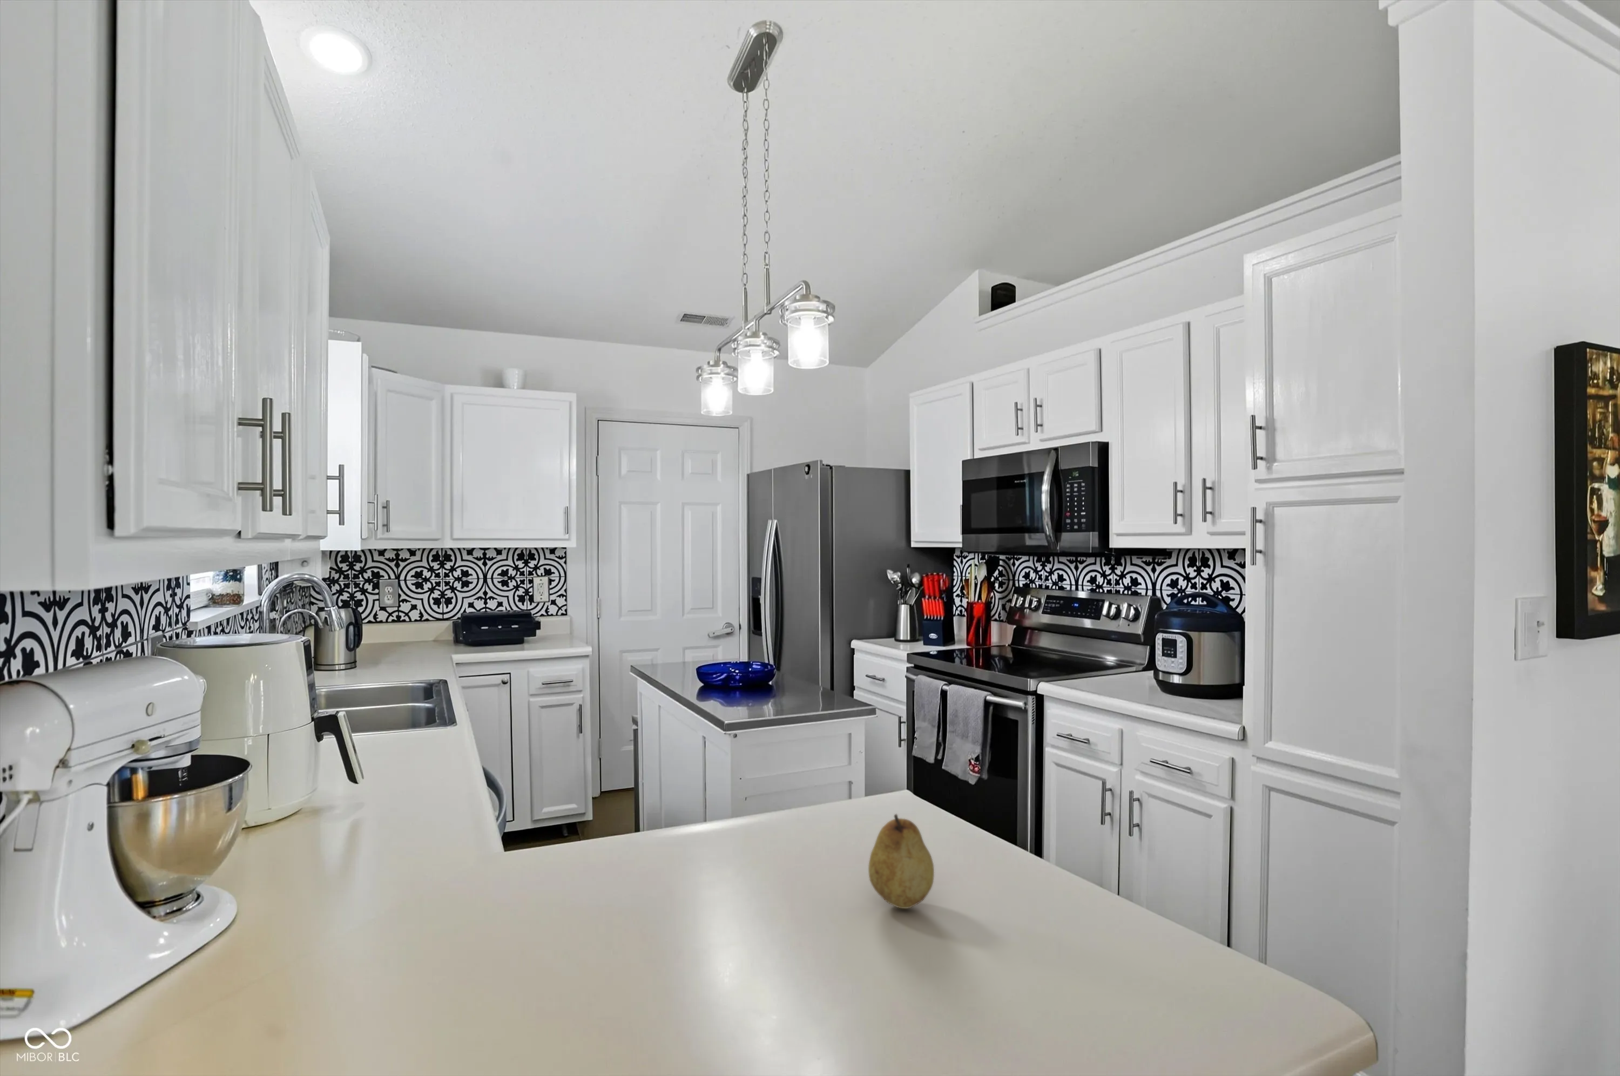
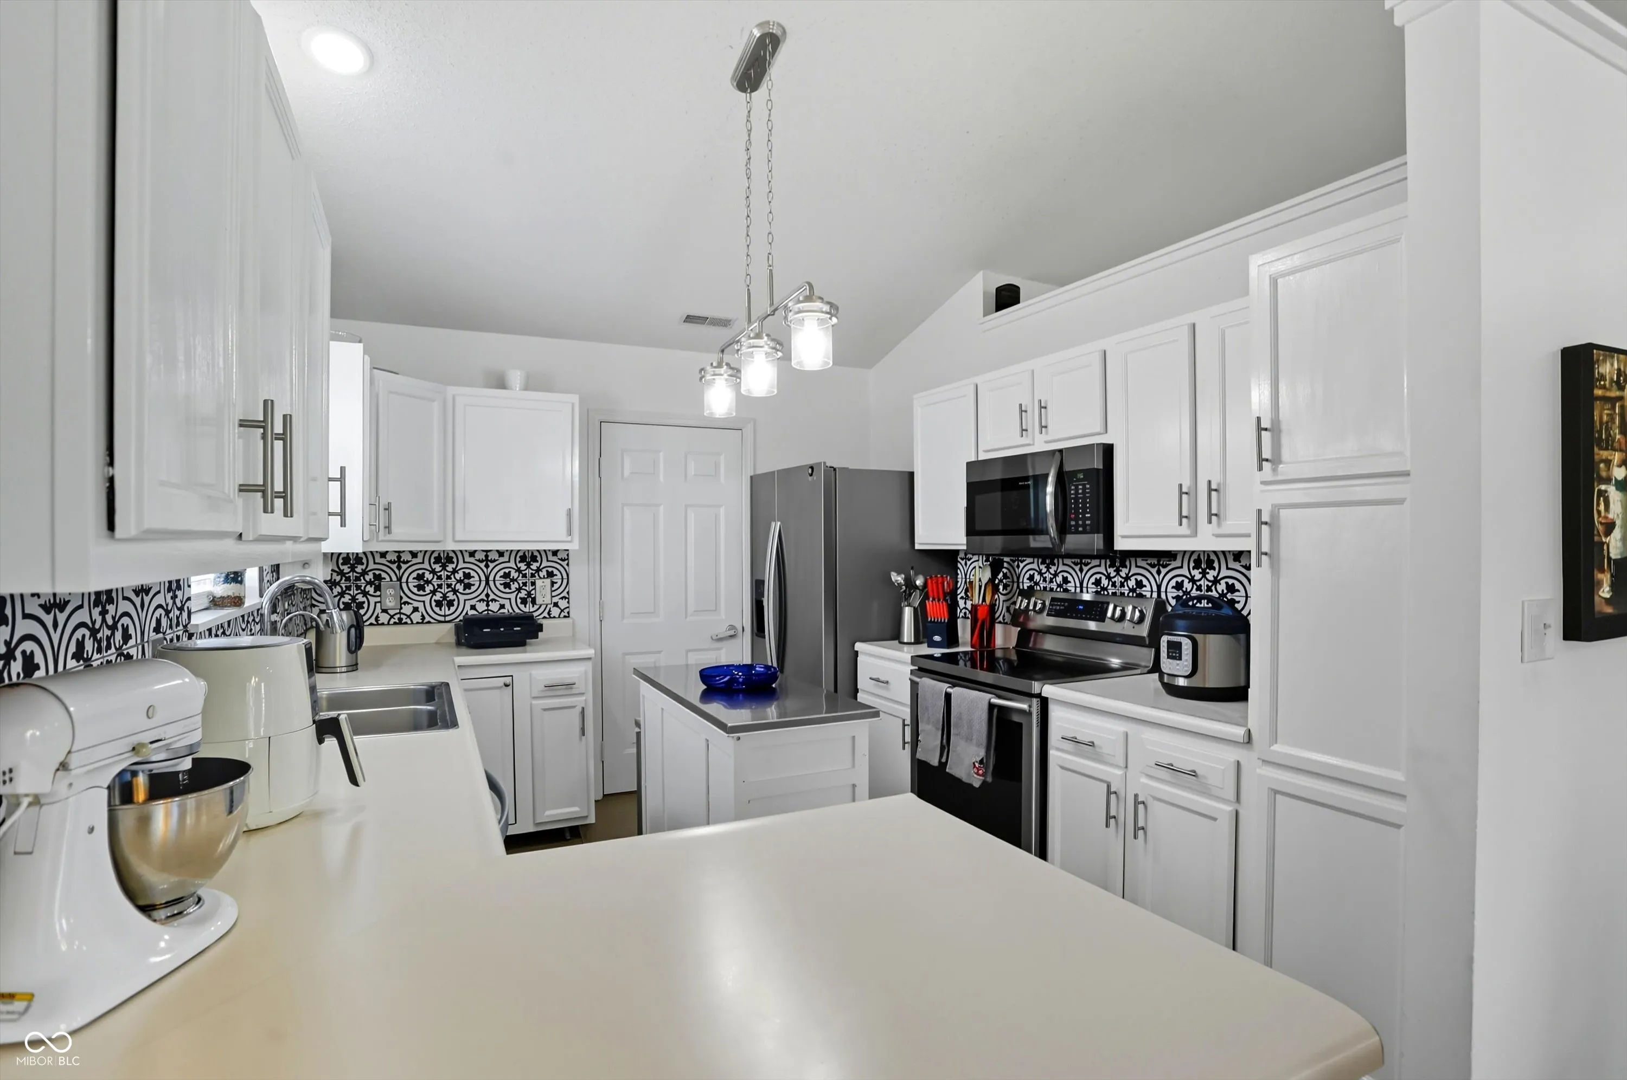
- fruit (901, 855)
